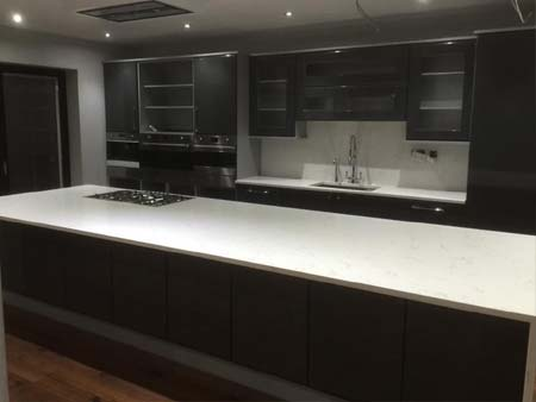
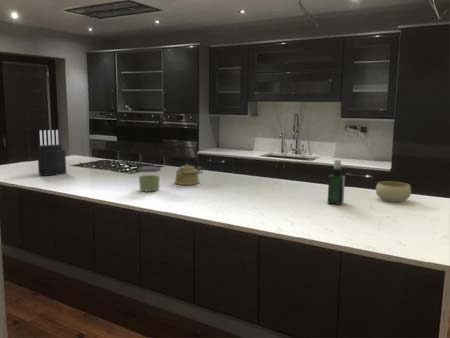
+ jar (149, 178)
+ bowl (393, 192)
+ kettle (189, 172)
+ knife block (52, 152)
+ spray bottle (336, 181)
